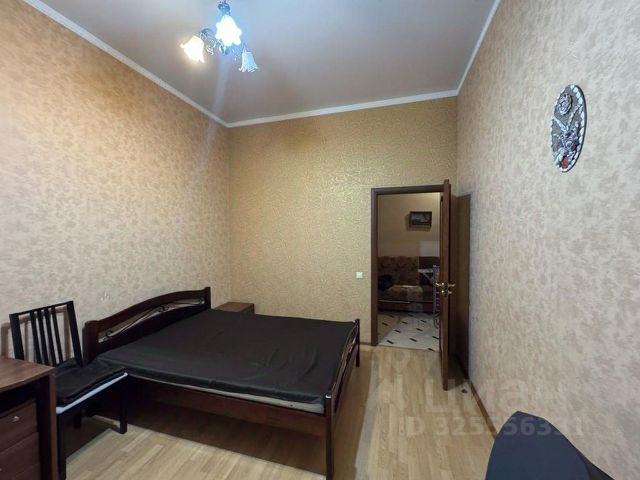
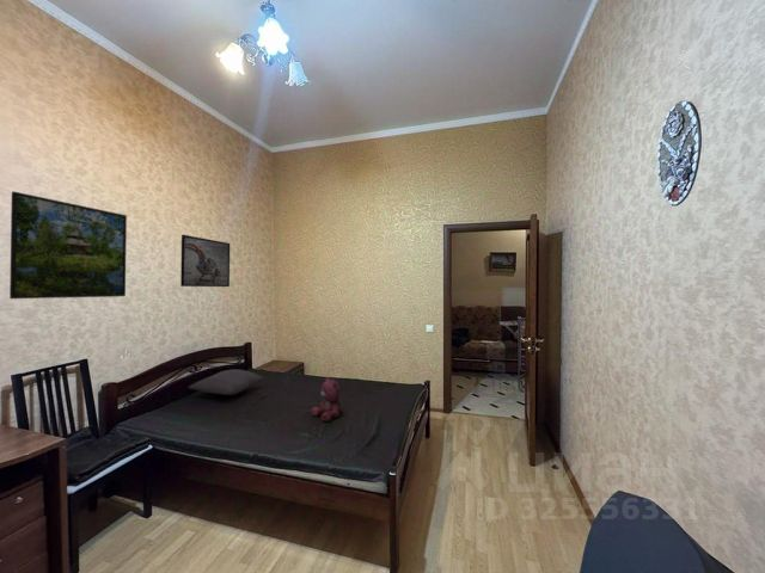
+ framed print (207, 263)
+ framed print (75, 251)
+ pillow (227, 382)
+ teddy bear (328, 396)
